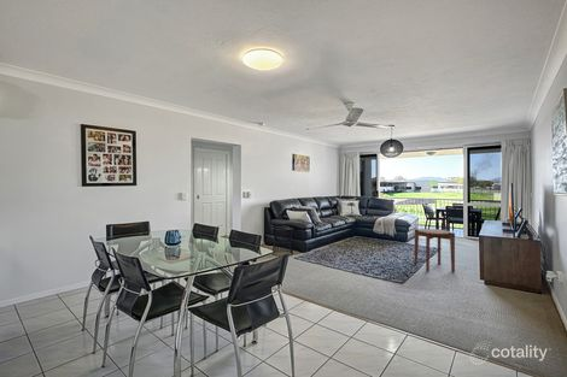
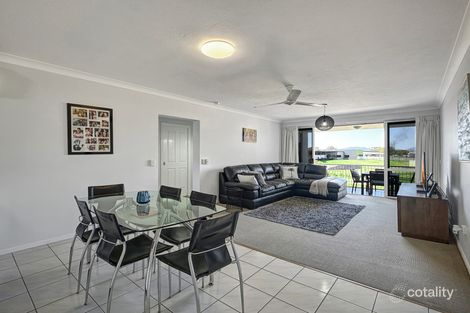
- side table (438, 248)
